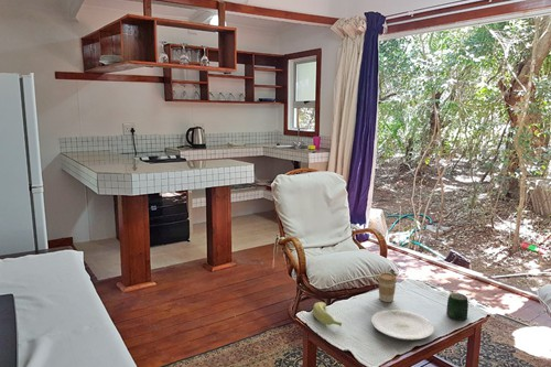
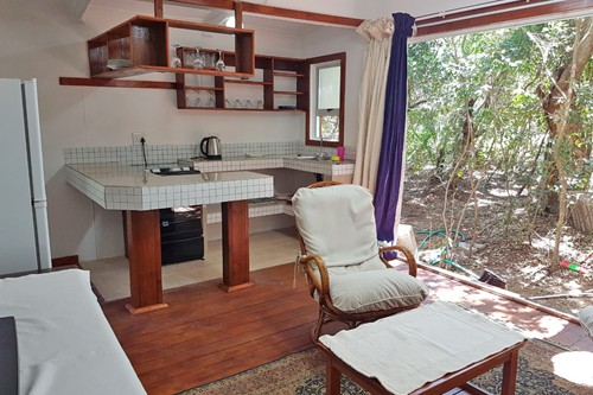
- banana (327, 313)
- coffee cup (387, 287)
- plate (401, 325)
- jar (457, 305)
